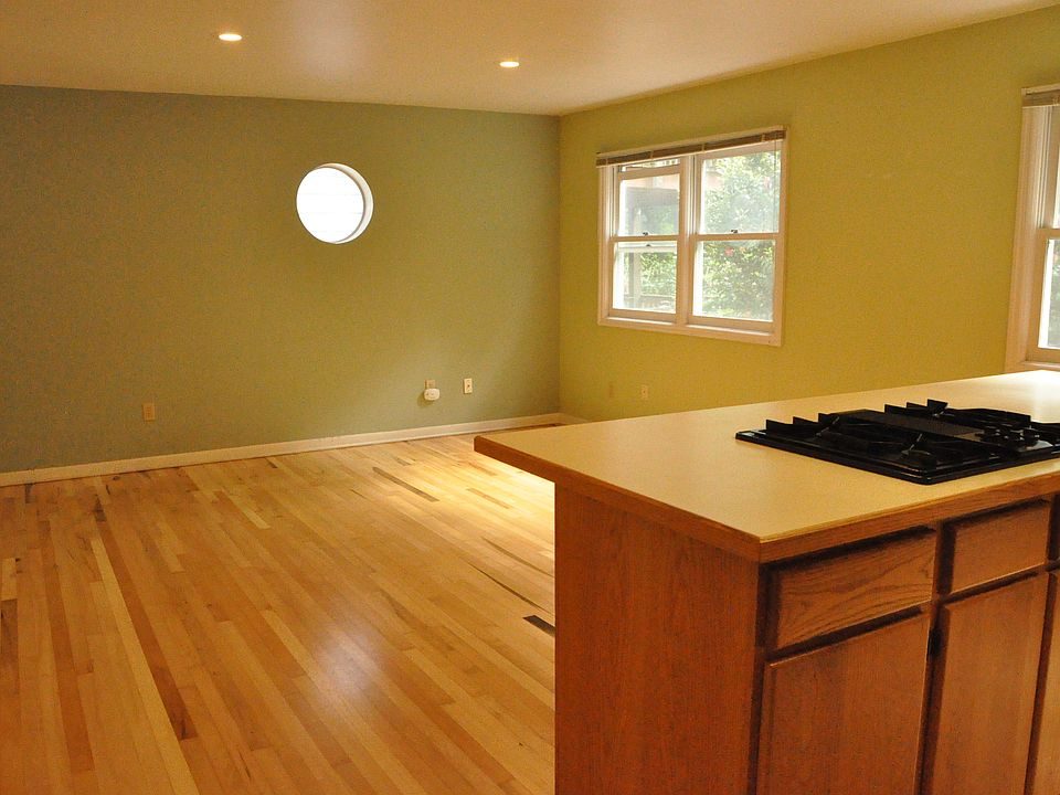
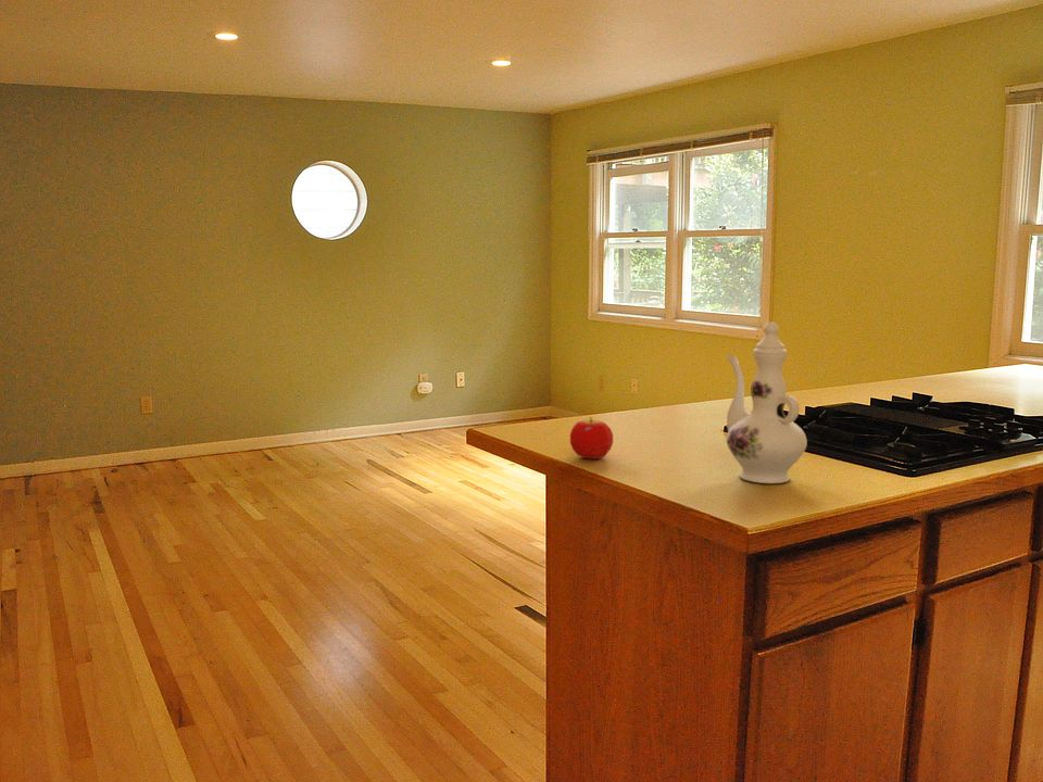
+ fruit (591, 437)
+ chinaware (759, 399)
